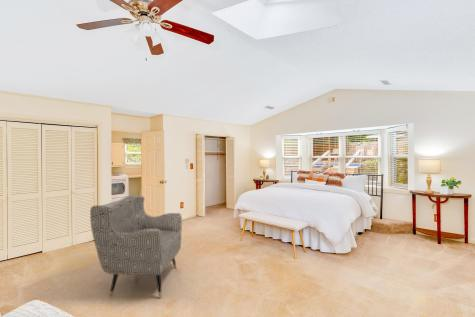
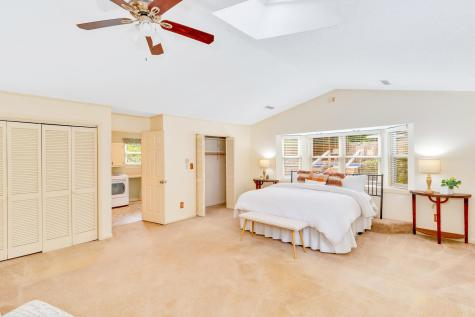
- armchair (140, 239)
